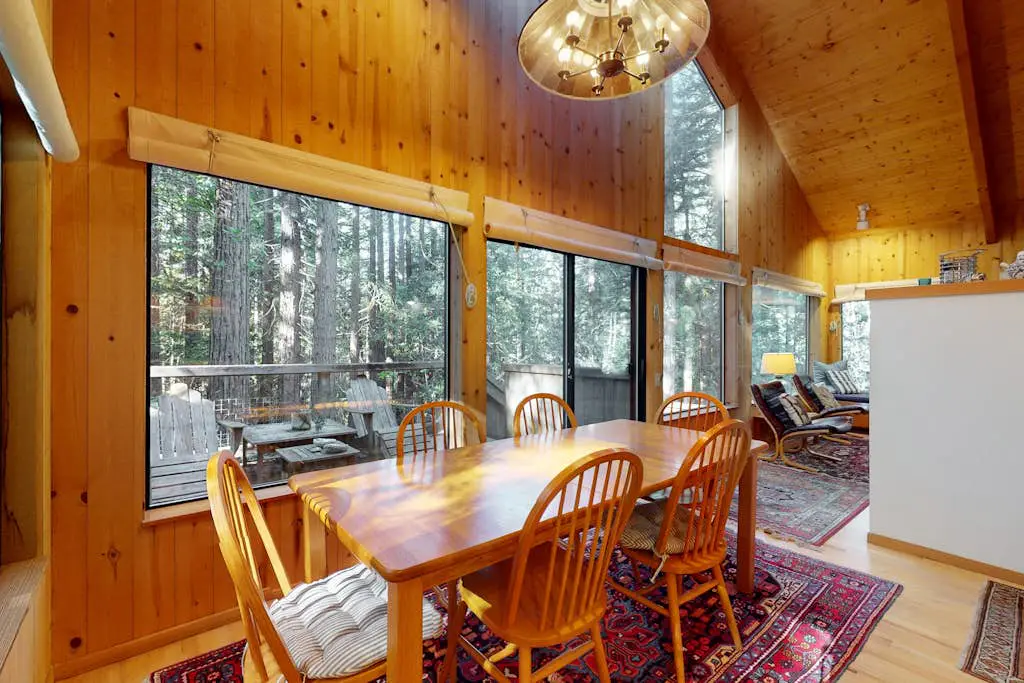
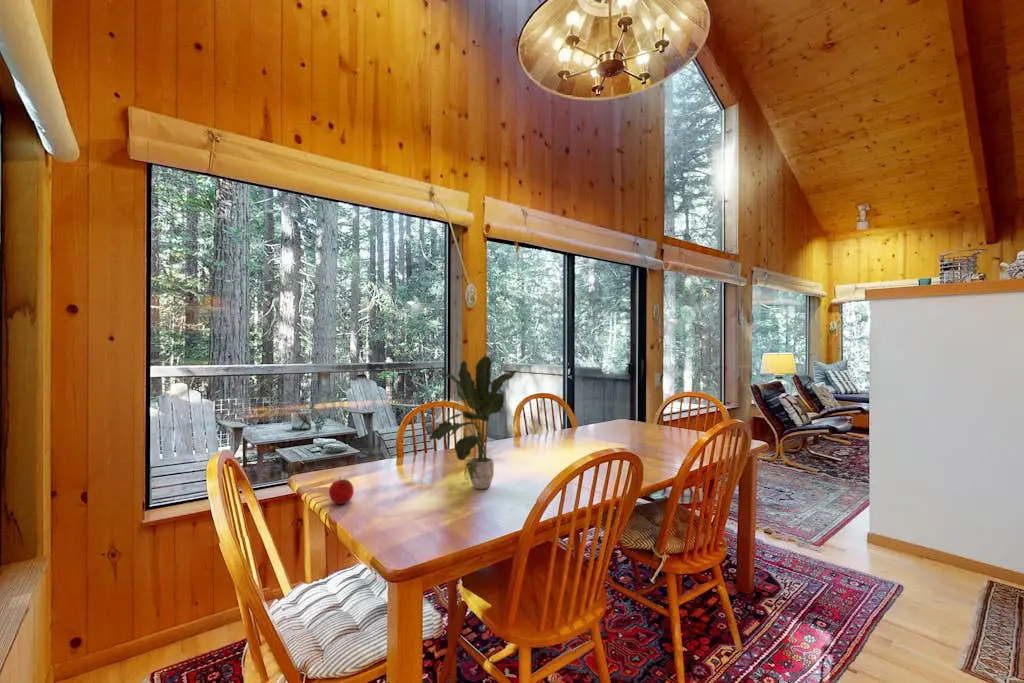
+ potted plant (473, 419)
+ apple (341, 489)
